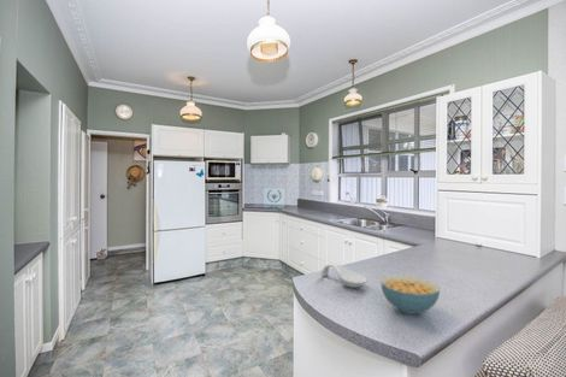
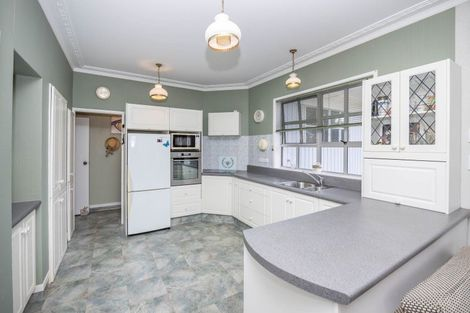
- cereal bowl (408, 296)
- spoon rest (342, 275)
